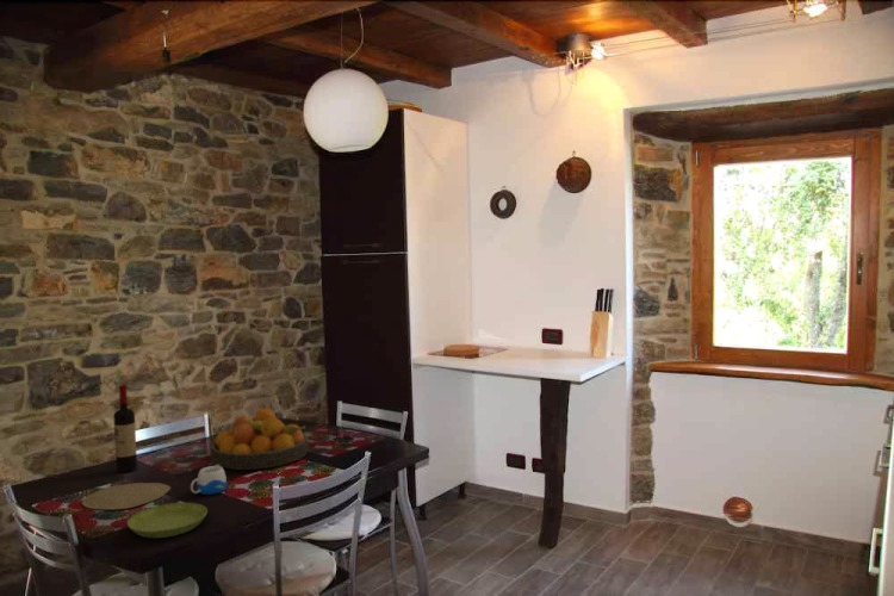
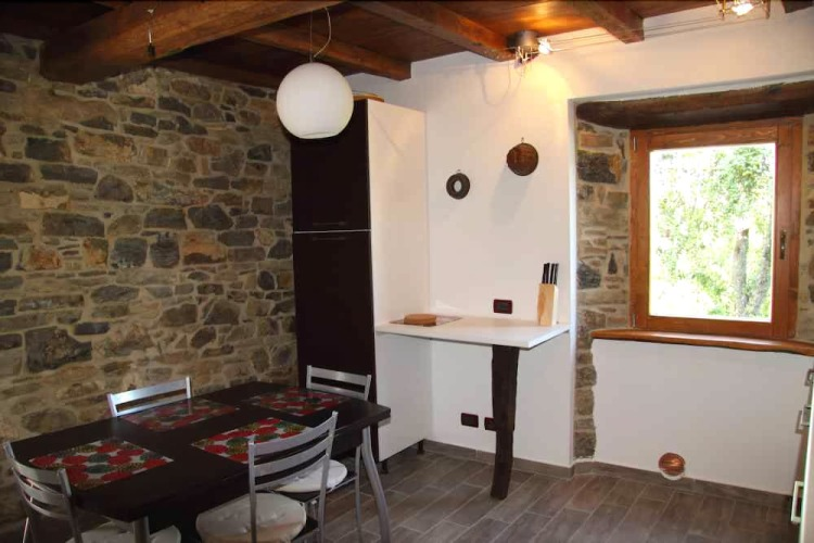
- fruit bowl (259, 434)
- wine bottle (124, 428)
- mug (207, 479)
- saucer (168, 521)
- plate (126, 492)
